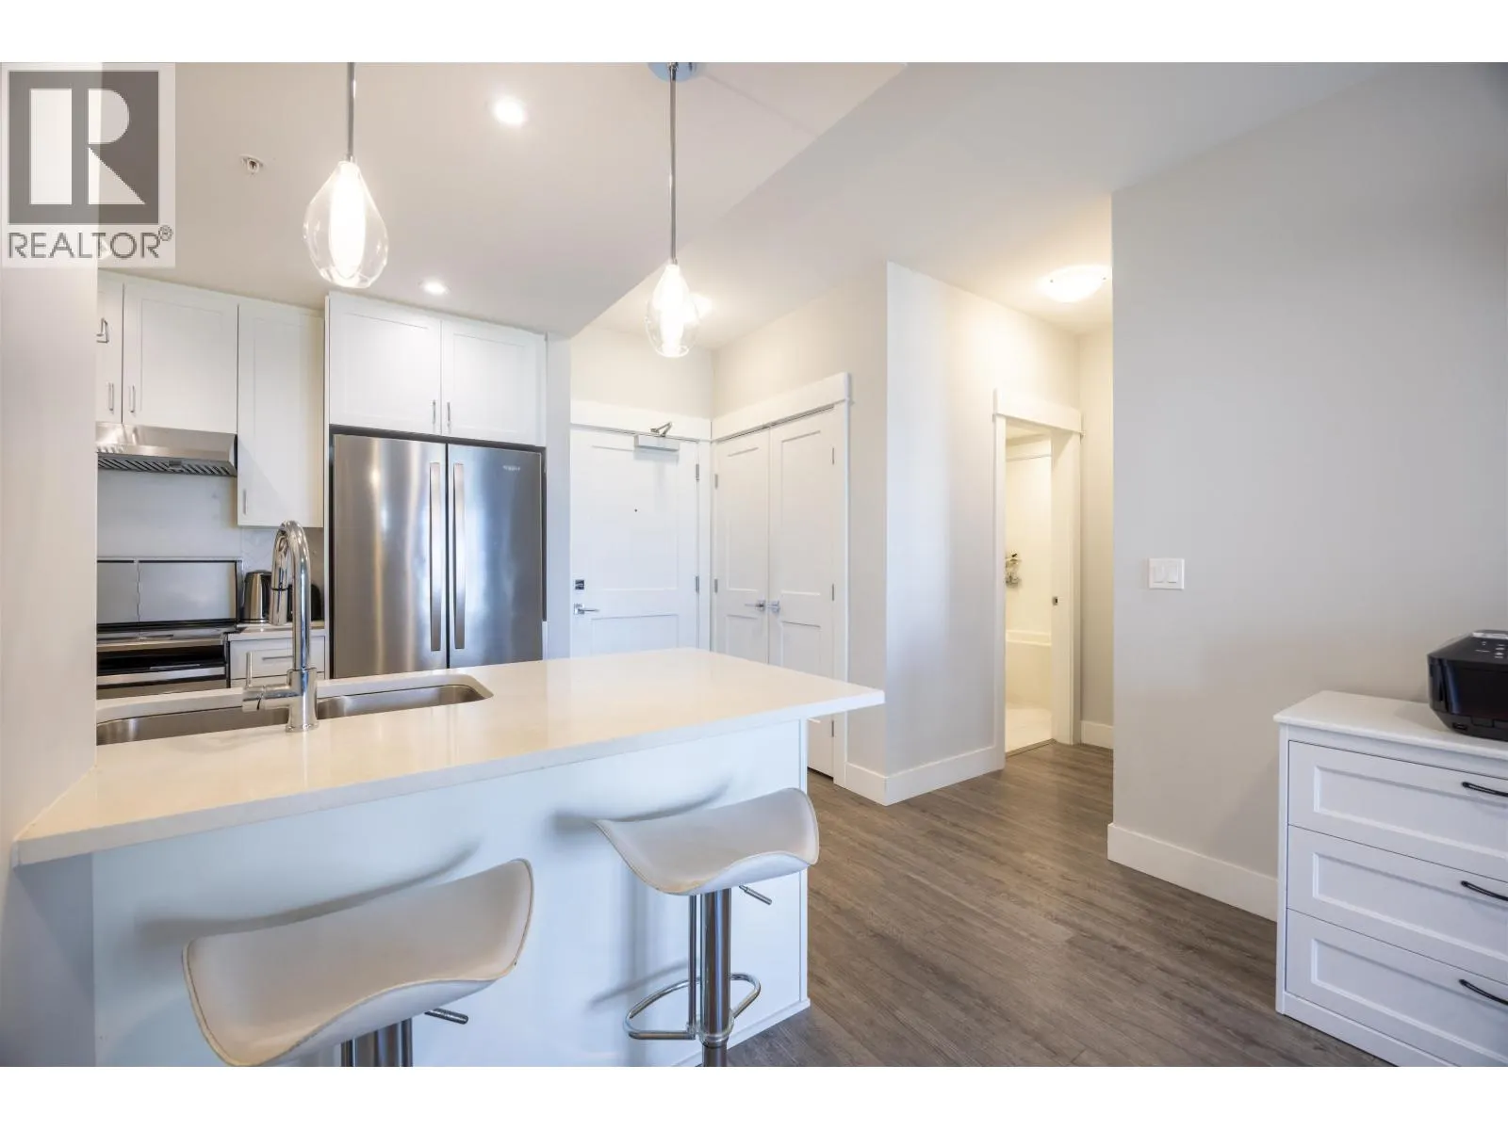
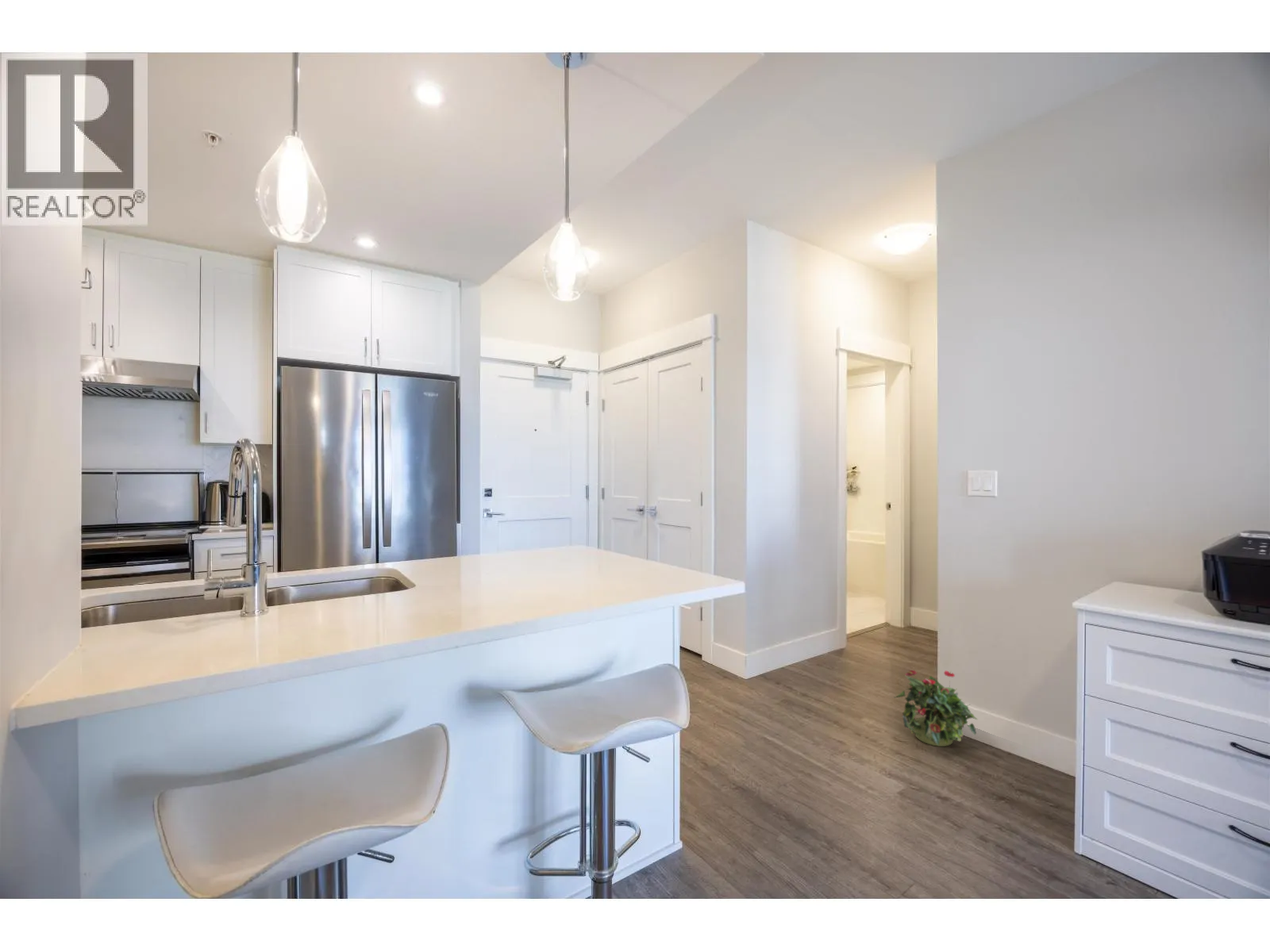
+ potted plant (938, 708)
